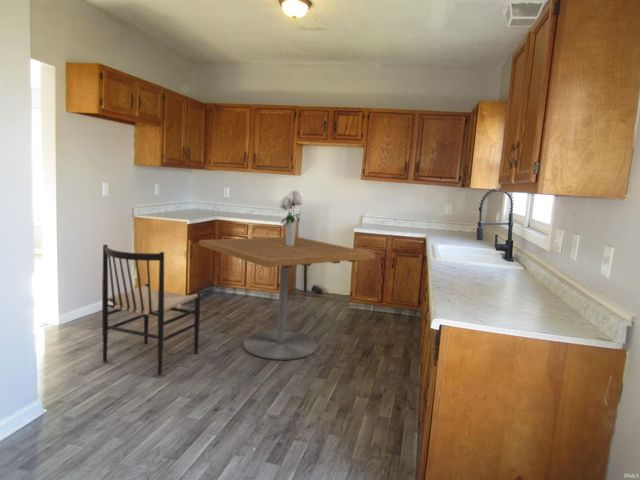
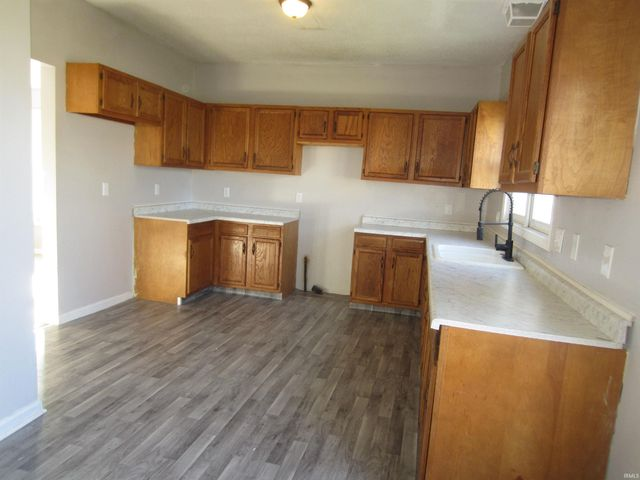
- bouquet (289, 217)
- chair (149, 303)
- dining table (283, 296)
